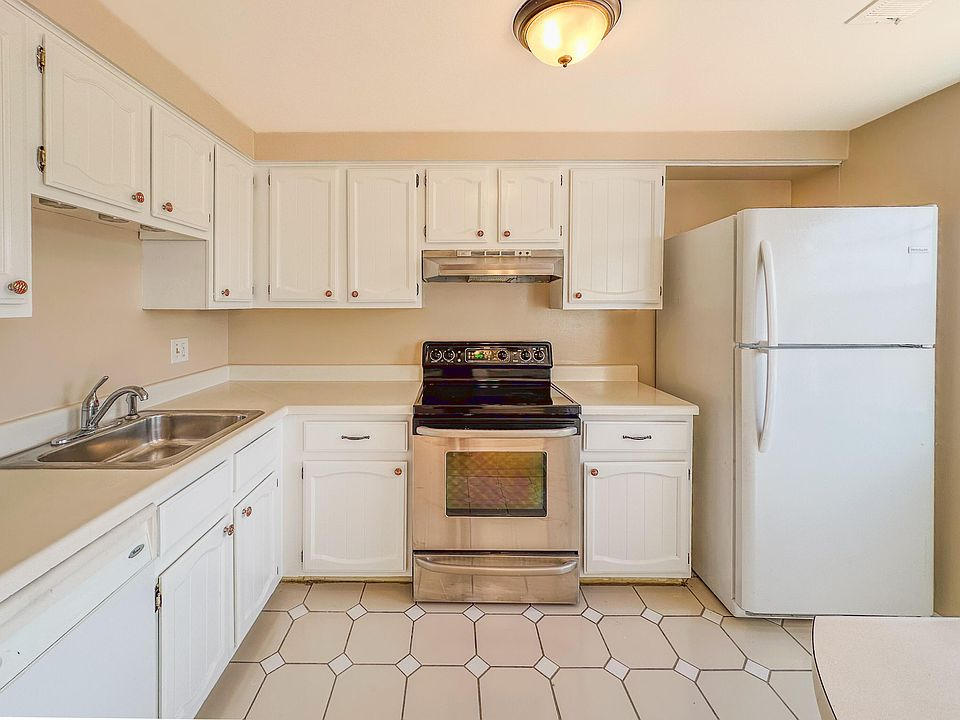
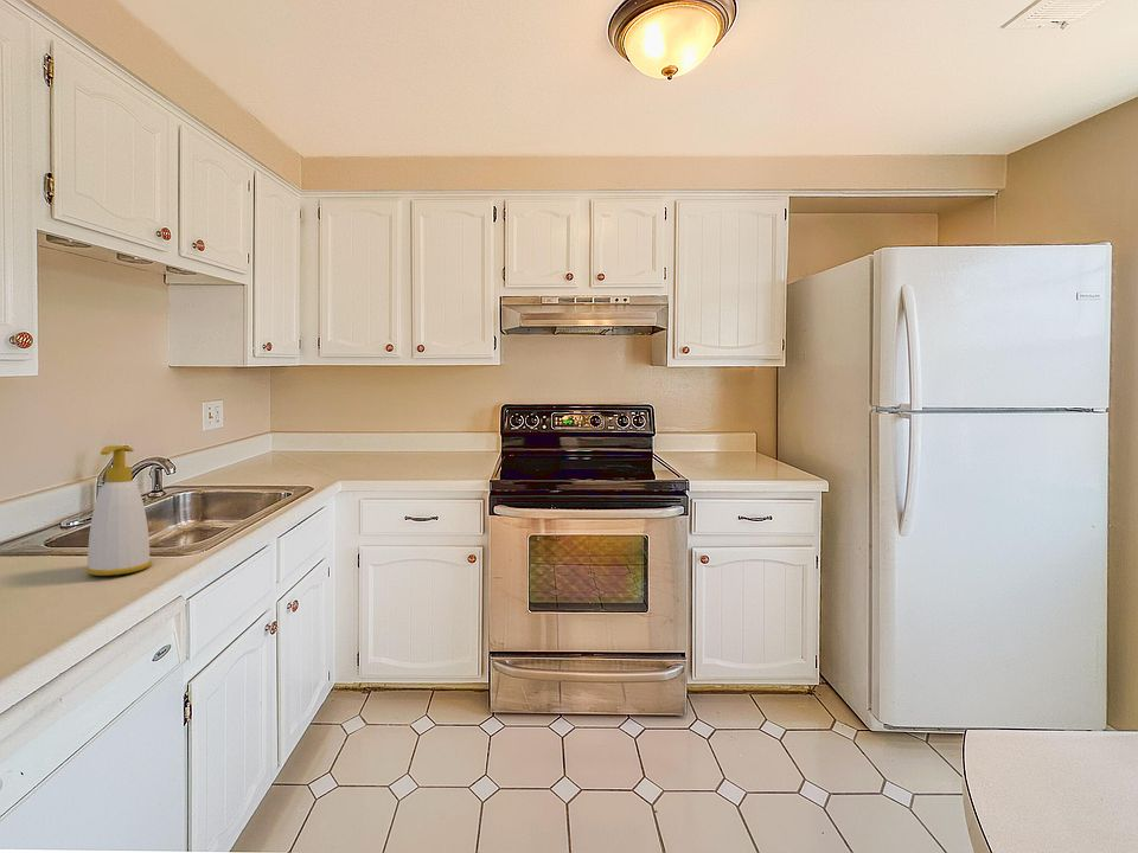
+ soap bottle (119, 507)
